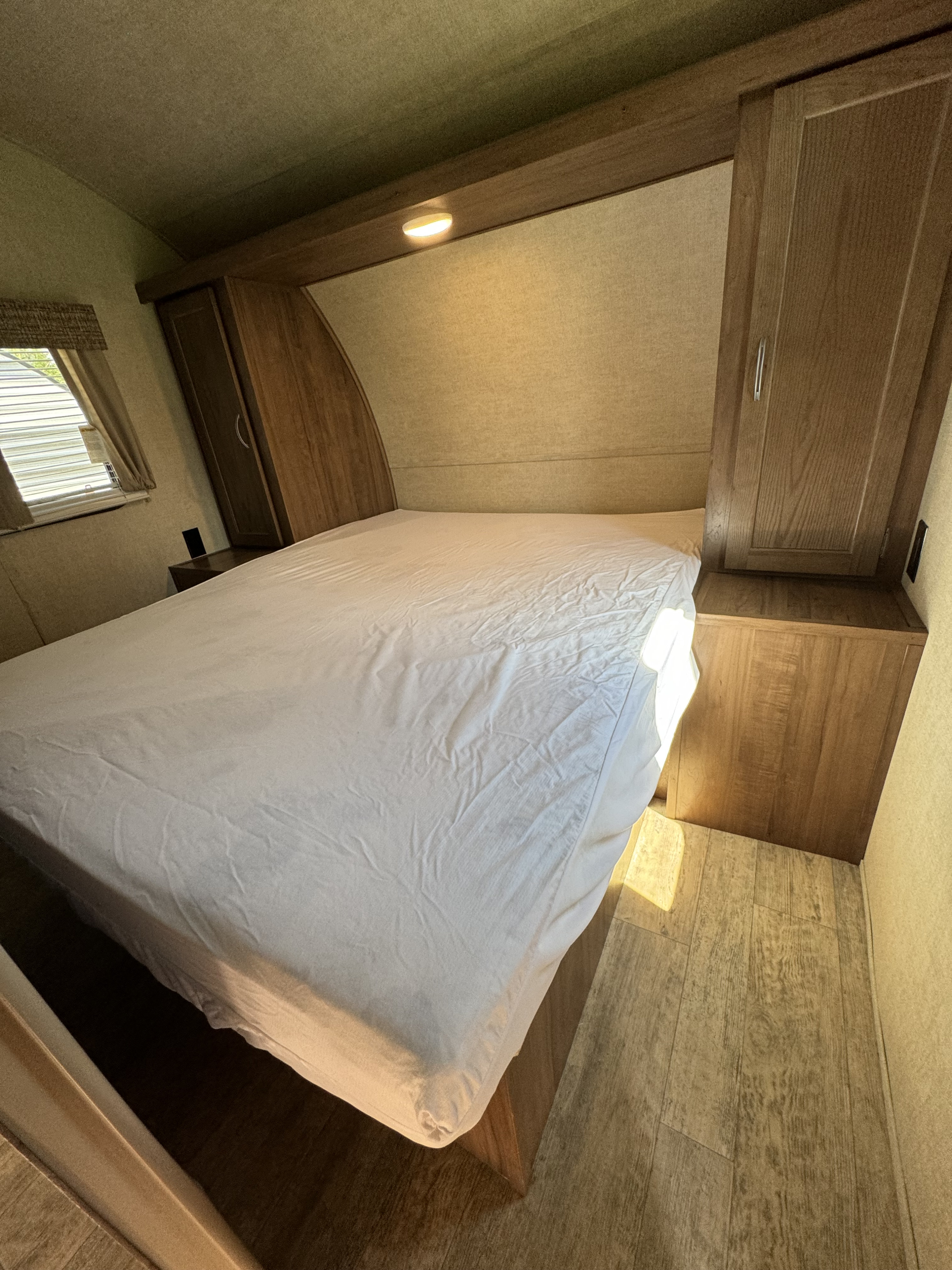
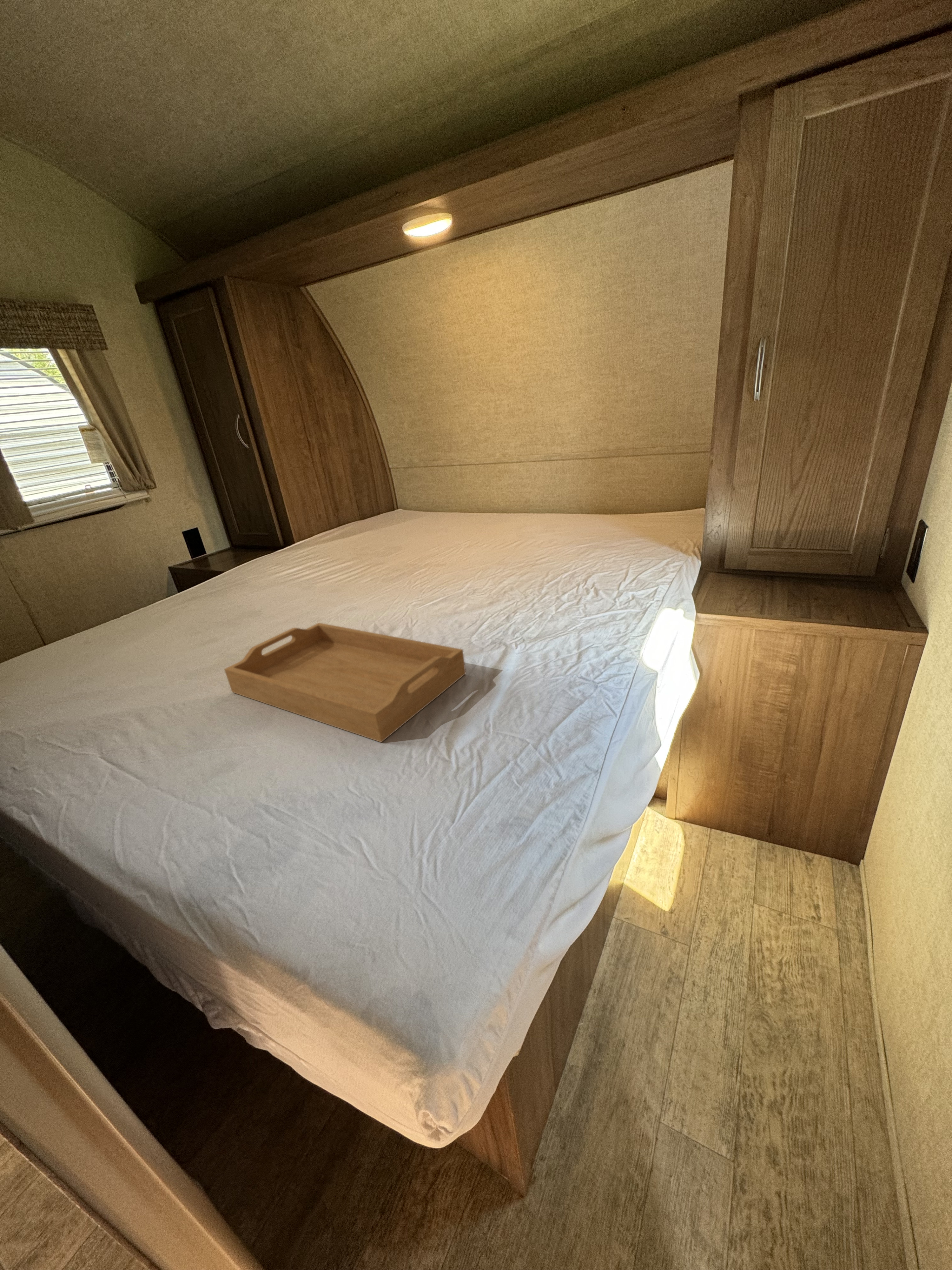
+ serving tray (343, 668)
